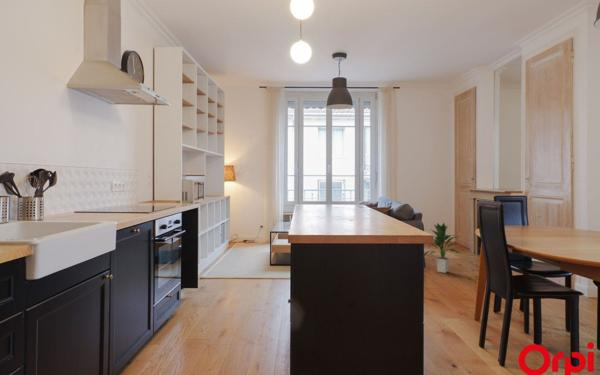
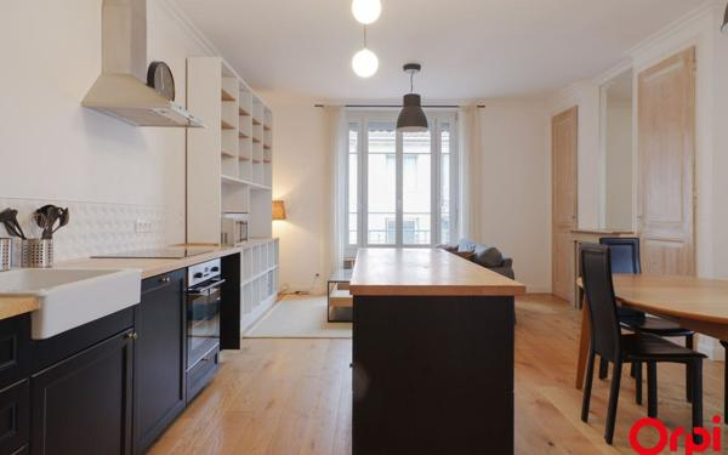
- indoor plant (441, 246)
